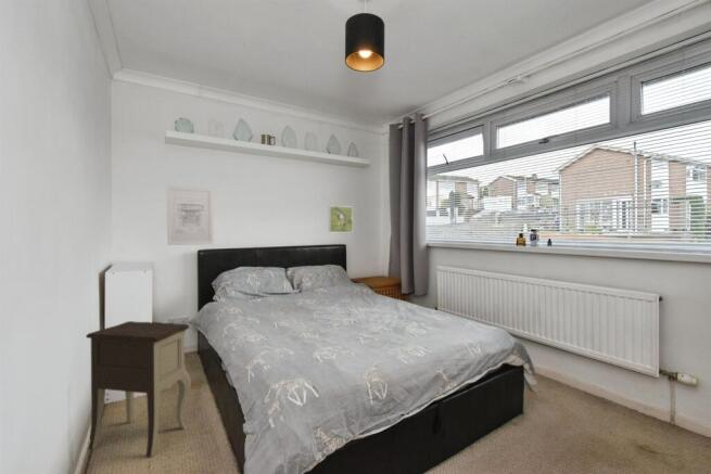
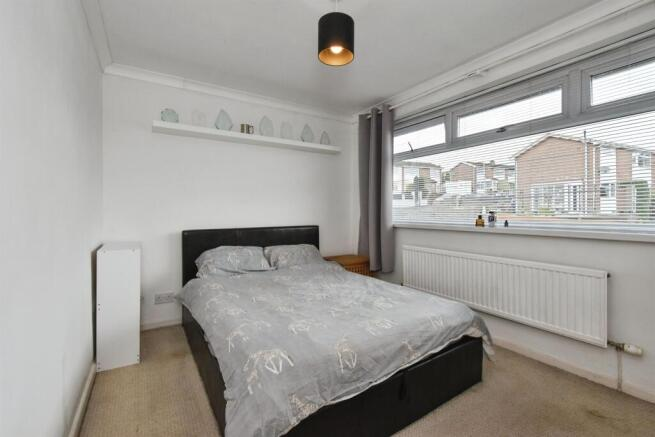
- nightstand (141, 382)
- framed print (341, 219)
- wall art (190, 216)
